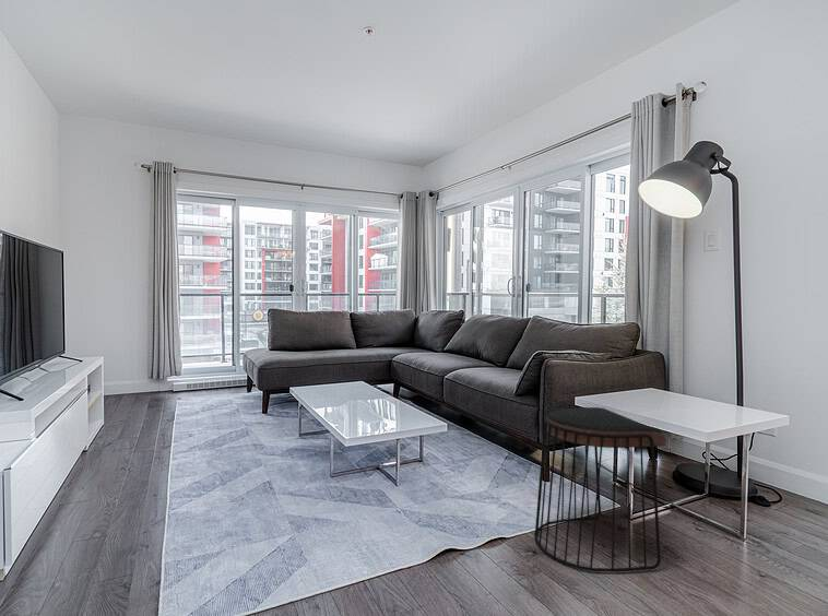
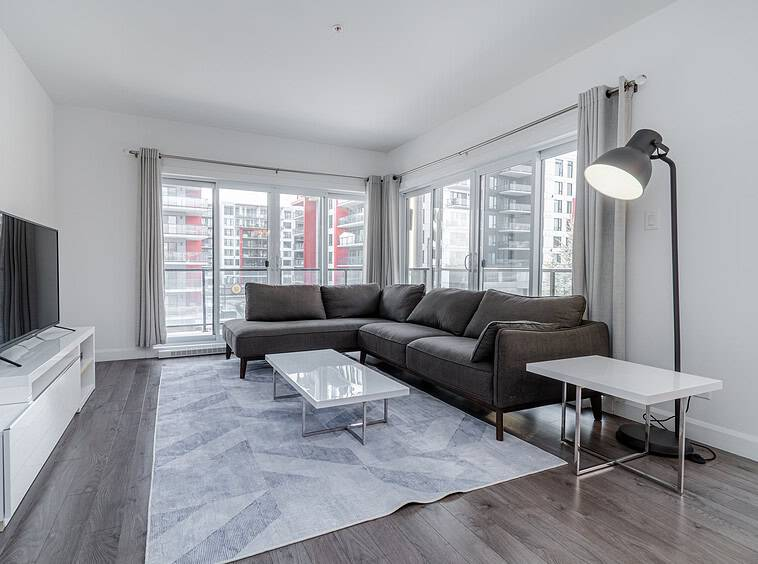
- stool (587, 479)
